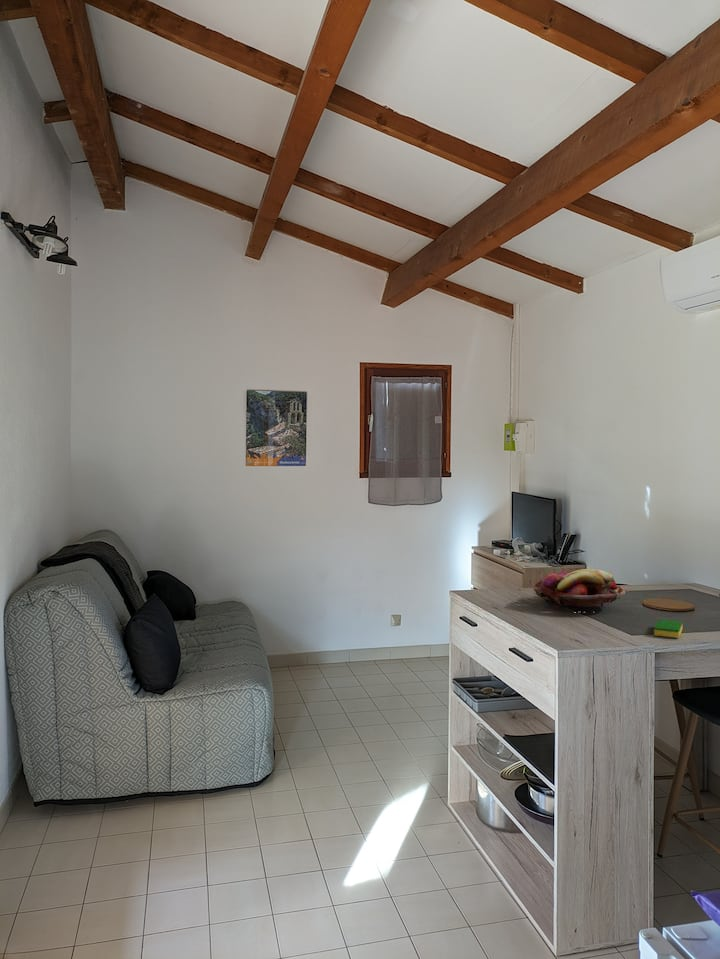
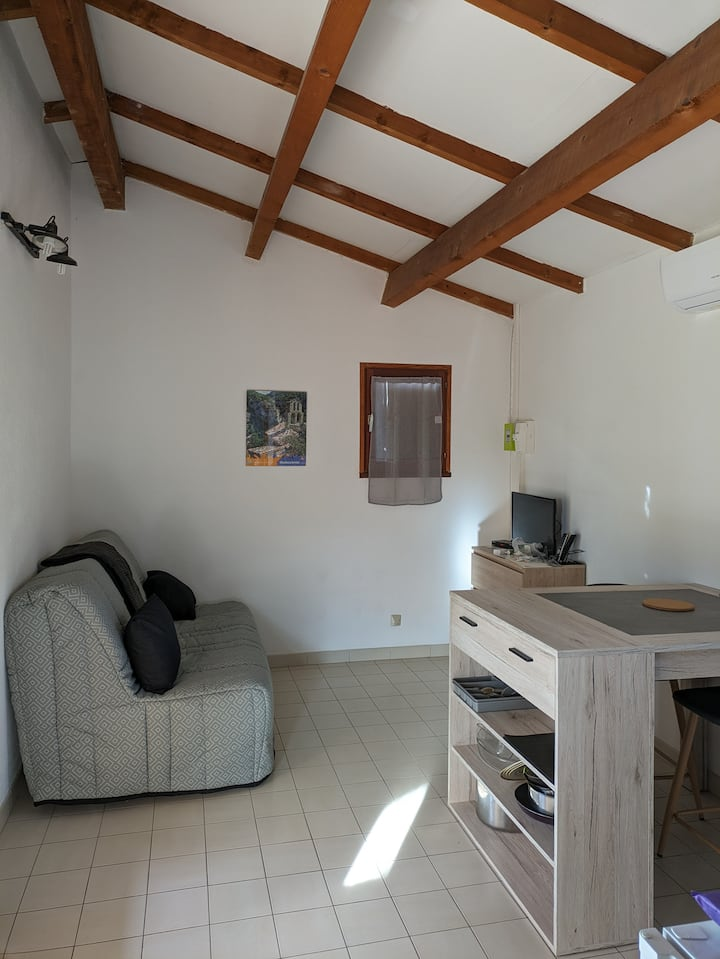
- fruit basket (578, 587)
- dish sponge (668, 628)
